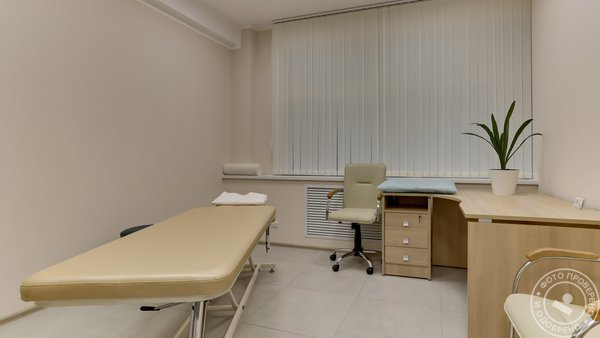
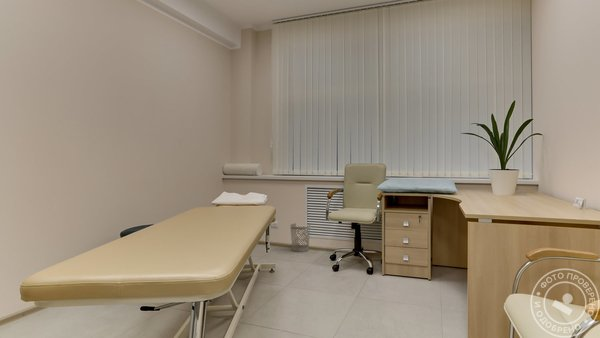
+ wastebasket (300, 237)
